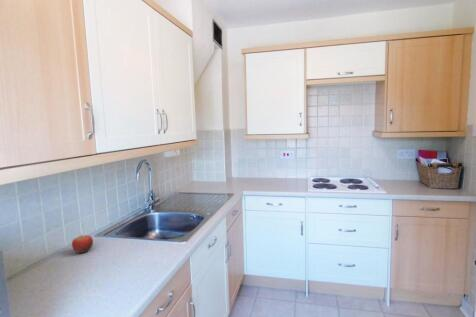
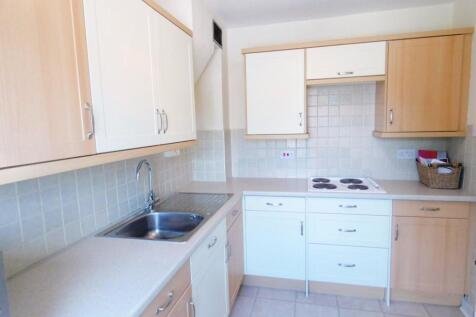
- fruit (82, 242)
